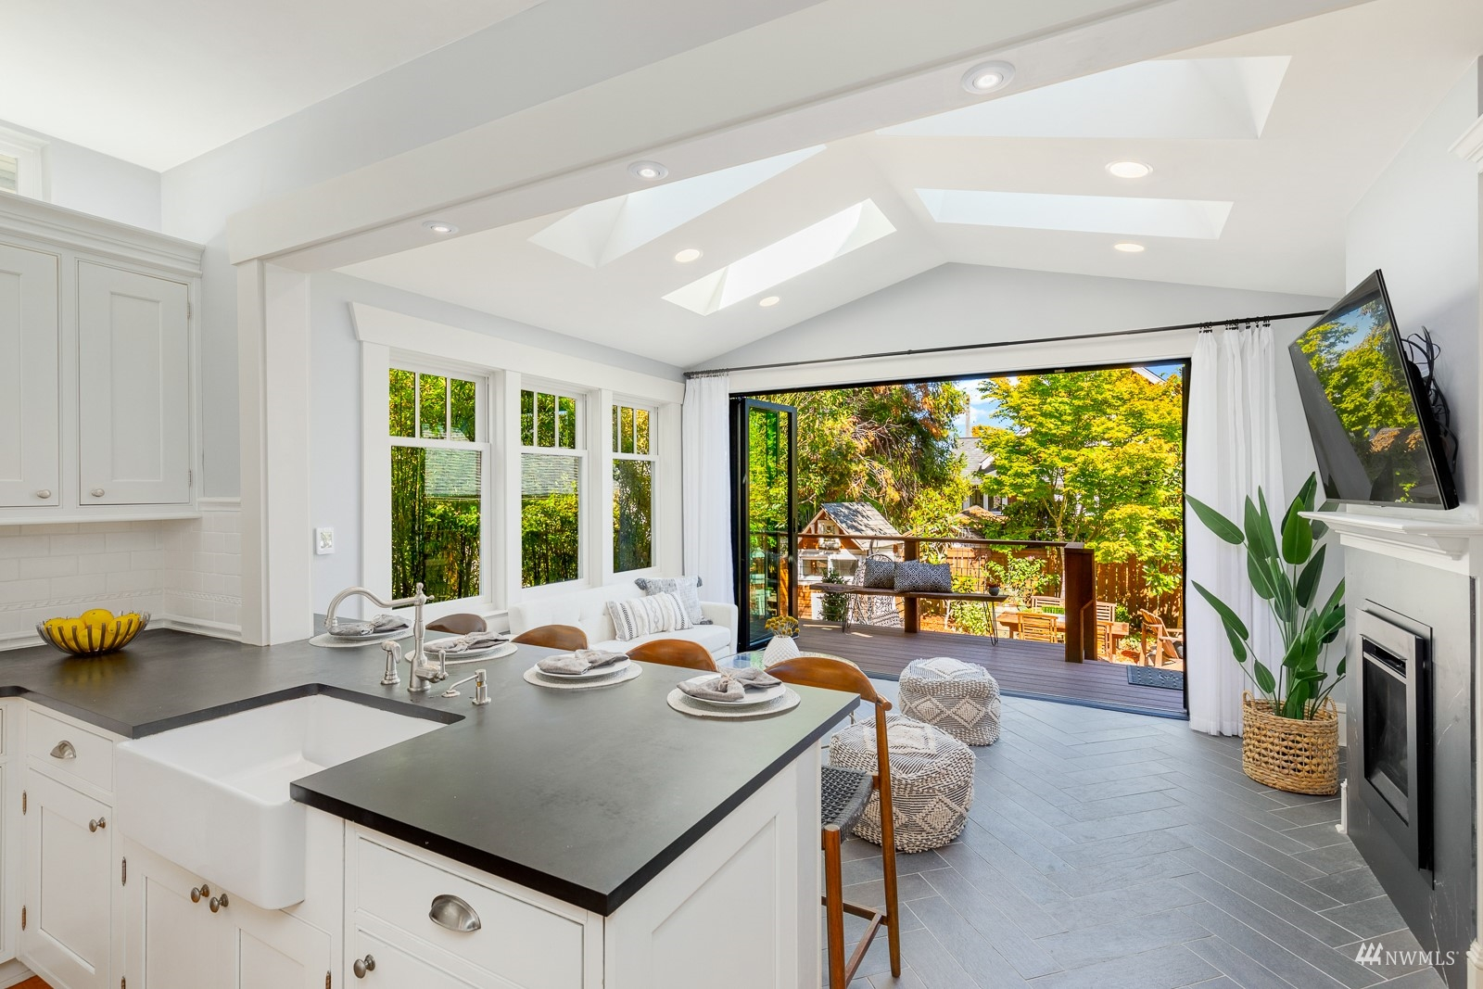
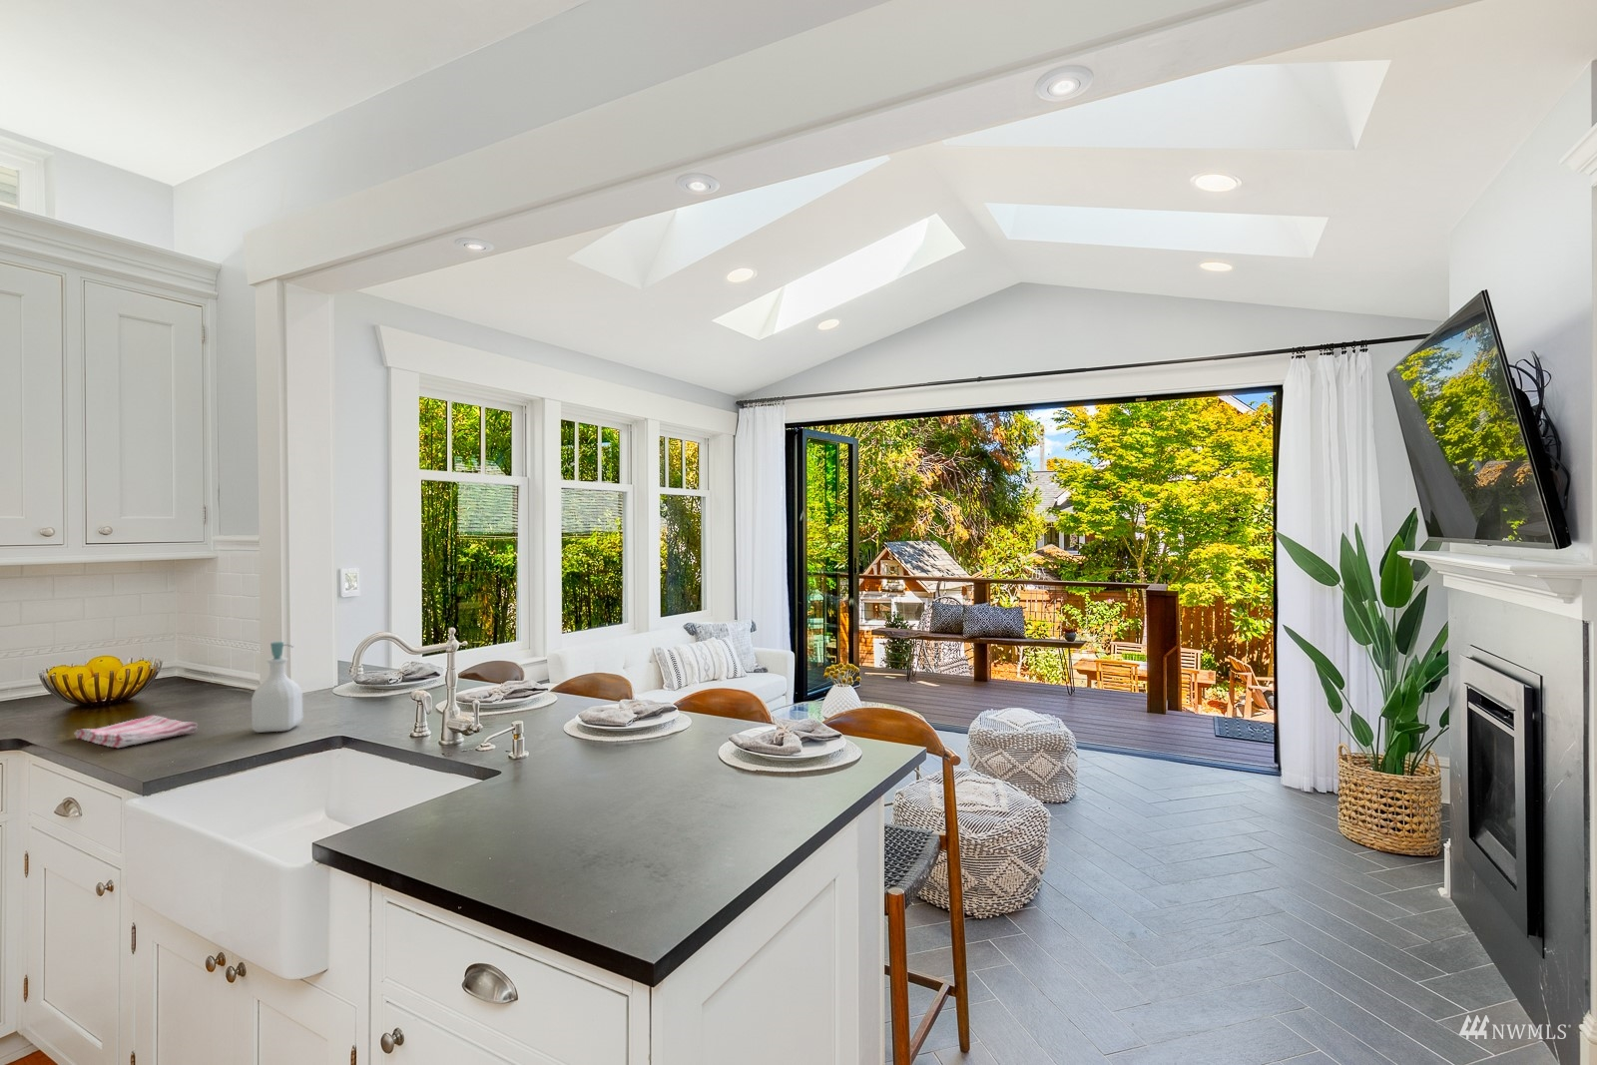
+ dish towel (137, 727)
+ soap bottle (278, 685)
